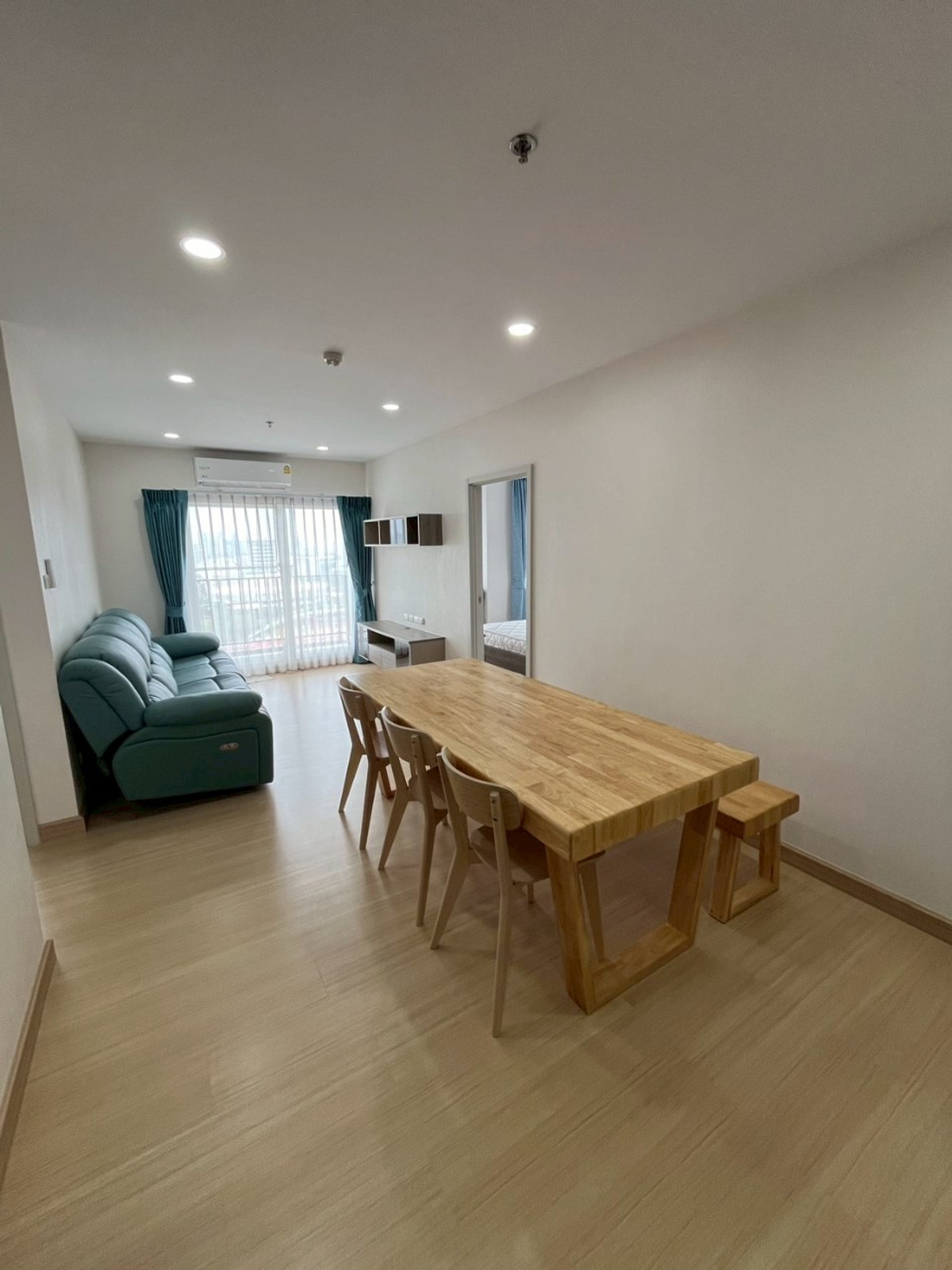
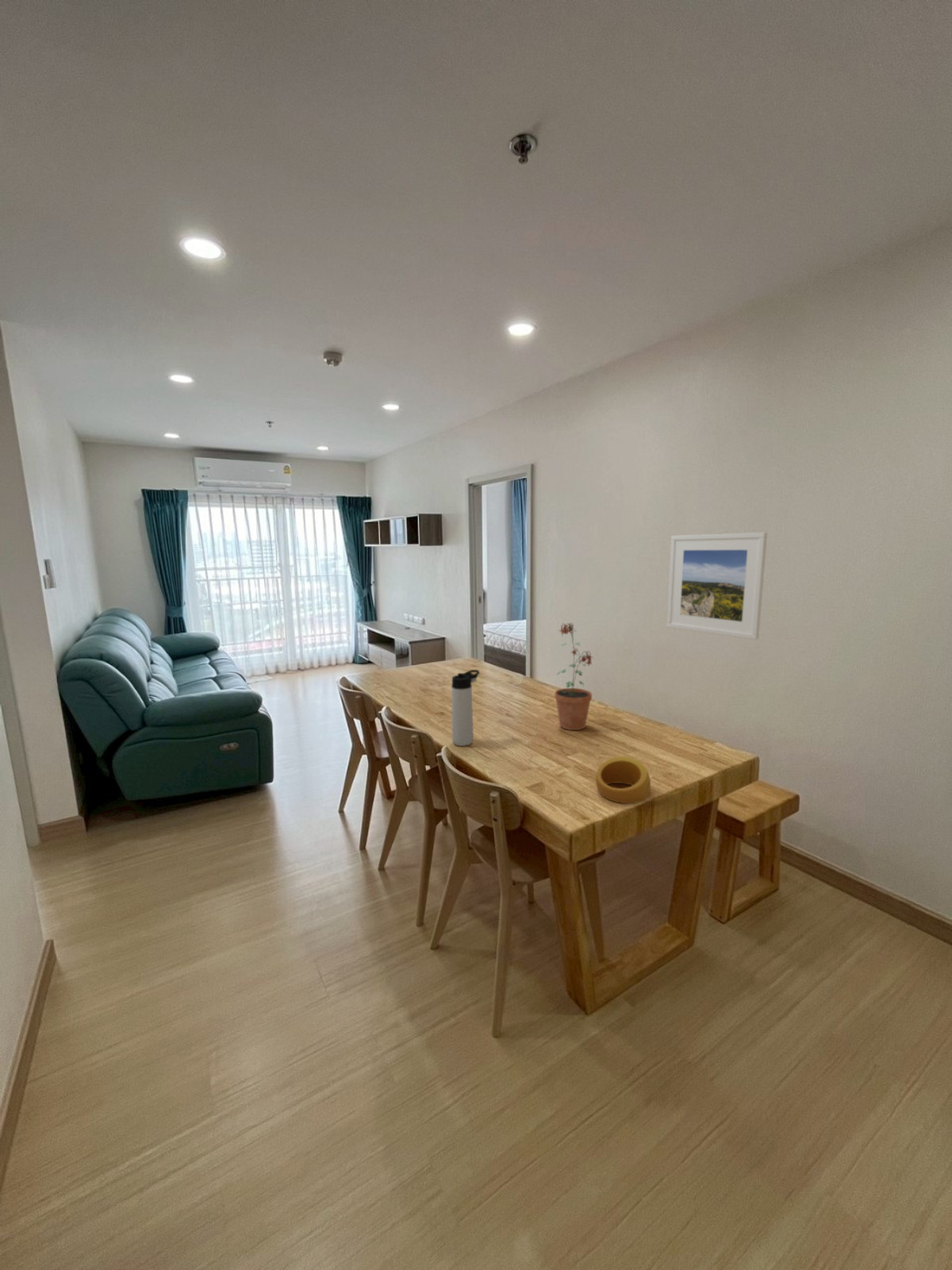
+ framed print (712, 584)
+ thermos bottle (466, 707)
+ potted plant (575, 675)
+ ring (623, 777)
